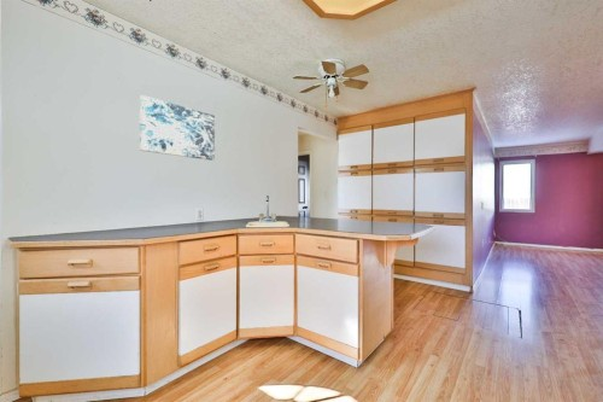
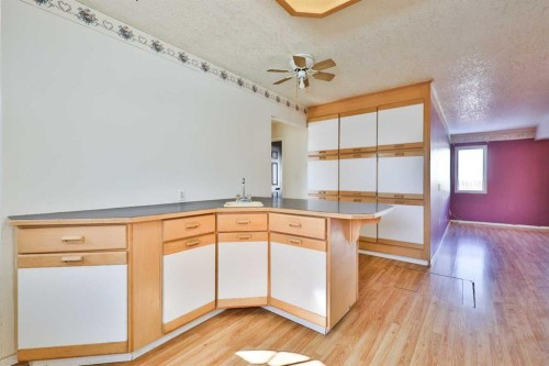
- wall art (180, 130)
